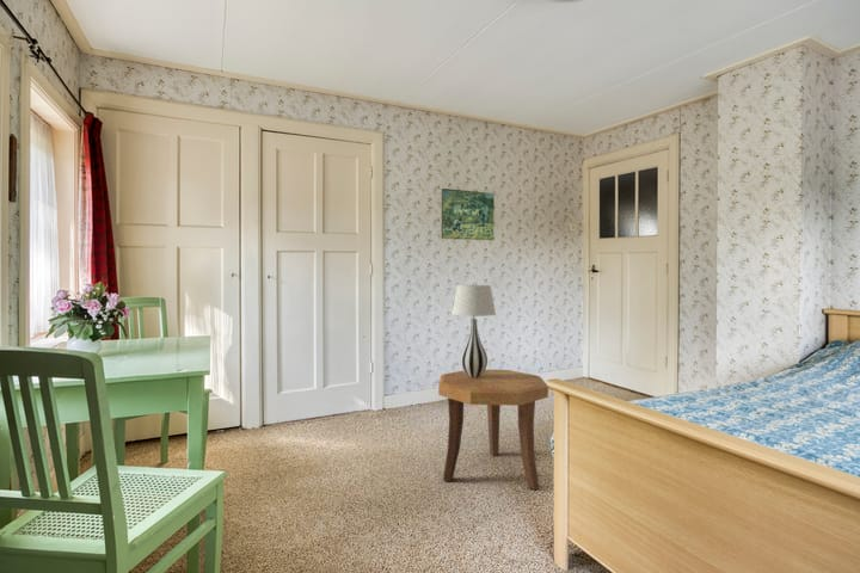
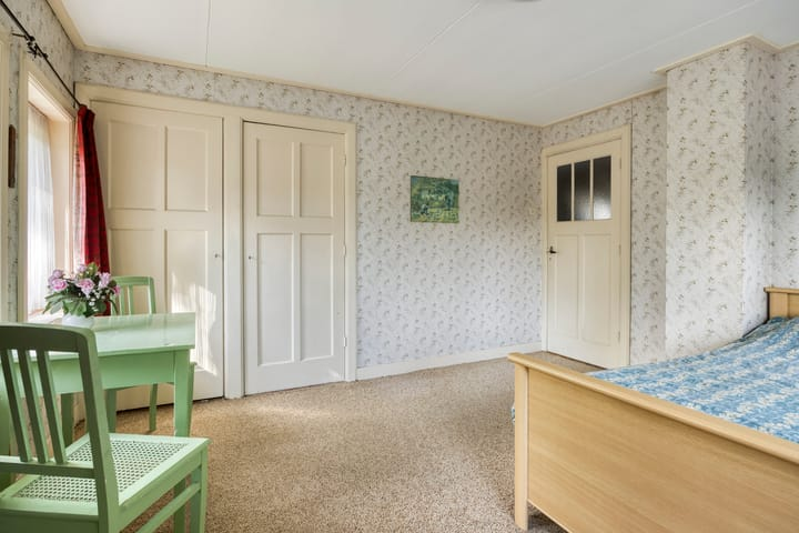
- table lamp (473, 331)
- side table (491, 425)
